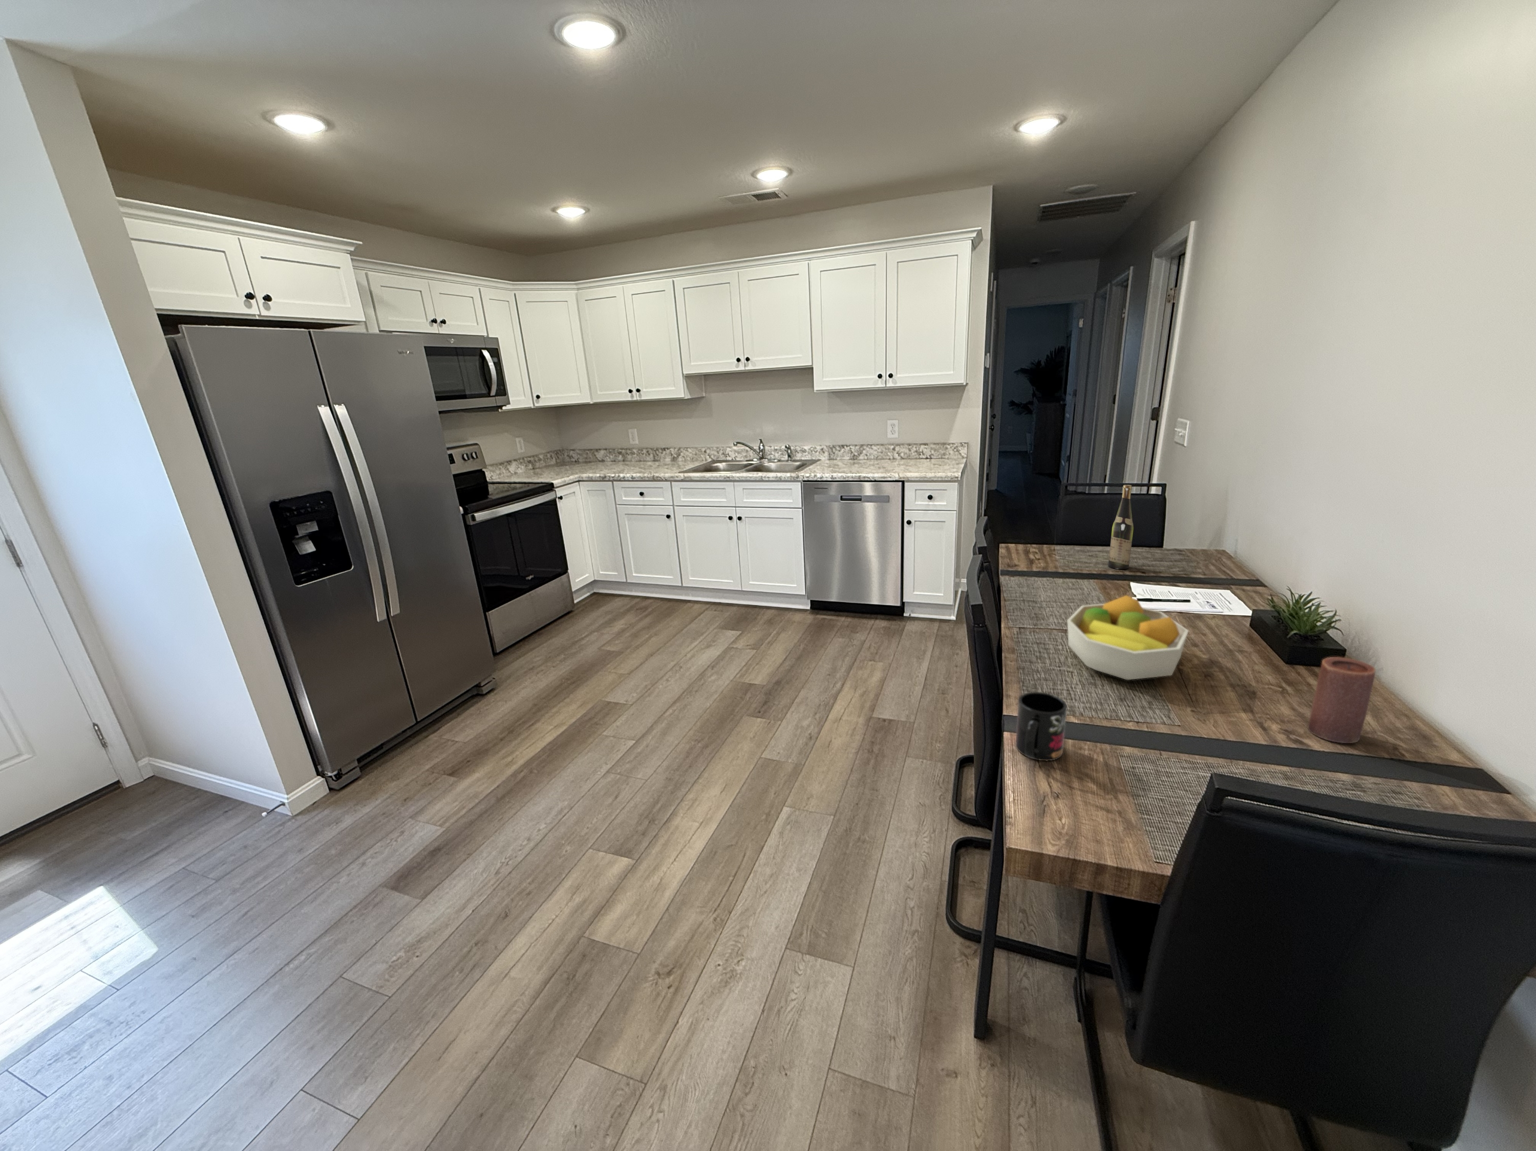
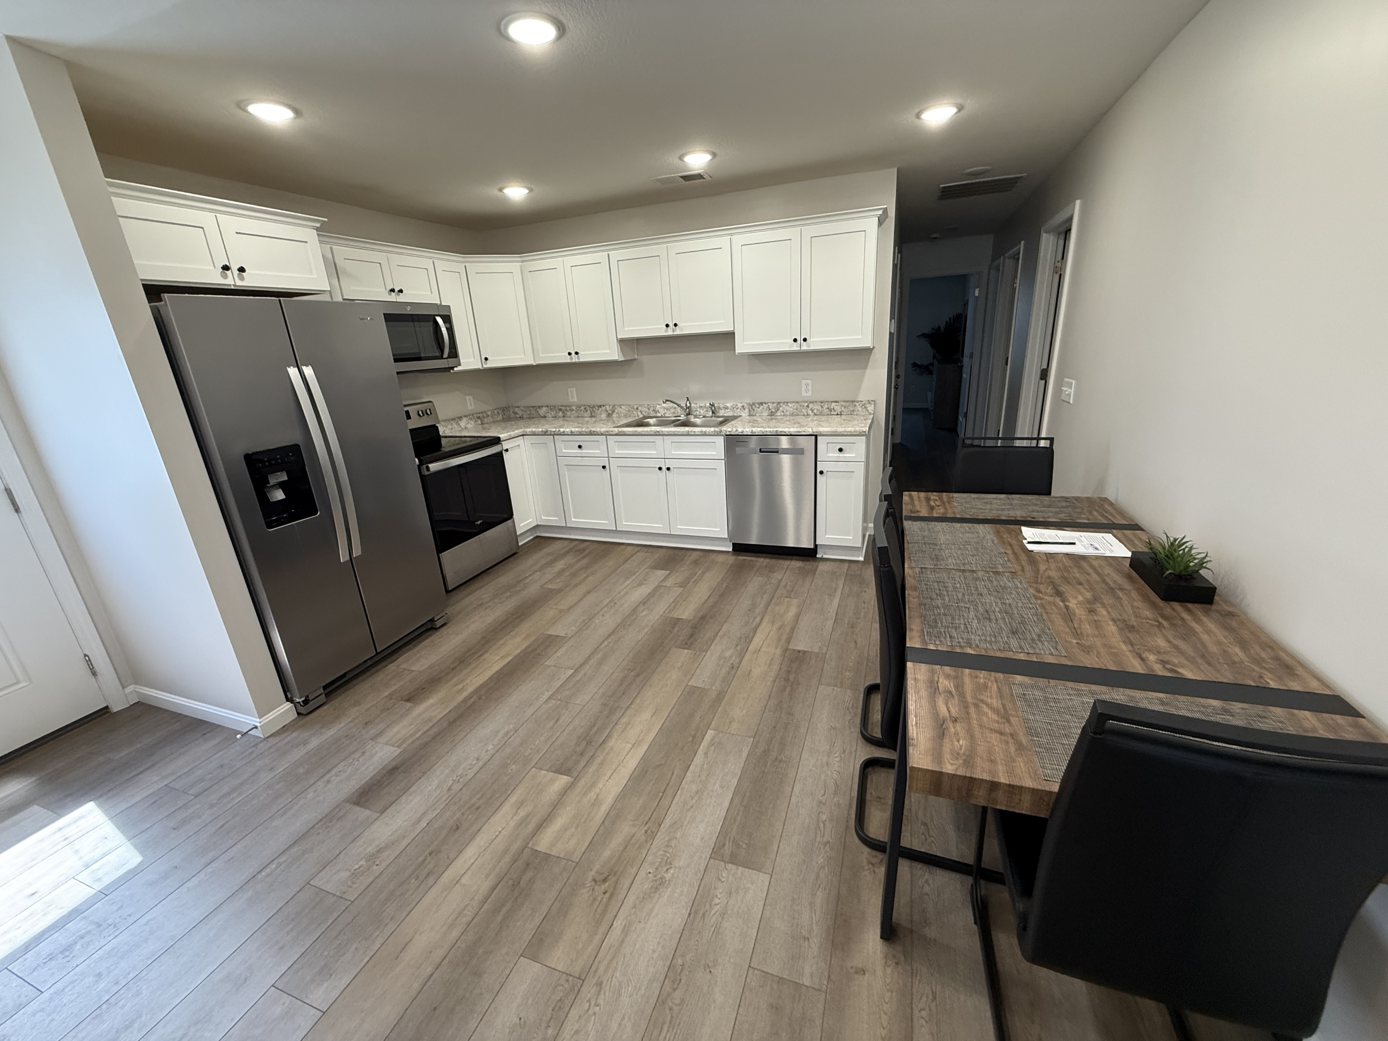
- candle (1341, 700)
- mug (1038, 730)
- wine bottle (1122, 526)
- fruit bowl (1125, 635)
